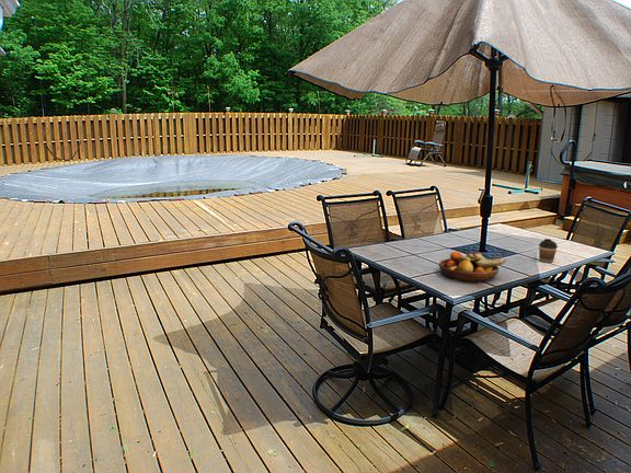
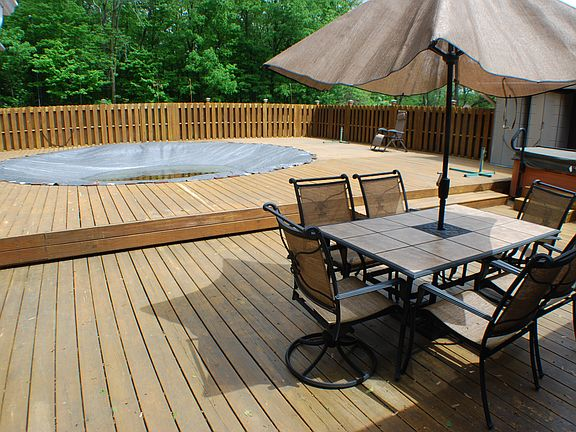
- coffee cup (547, 250)
- fruit bowl (469, 263)
